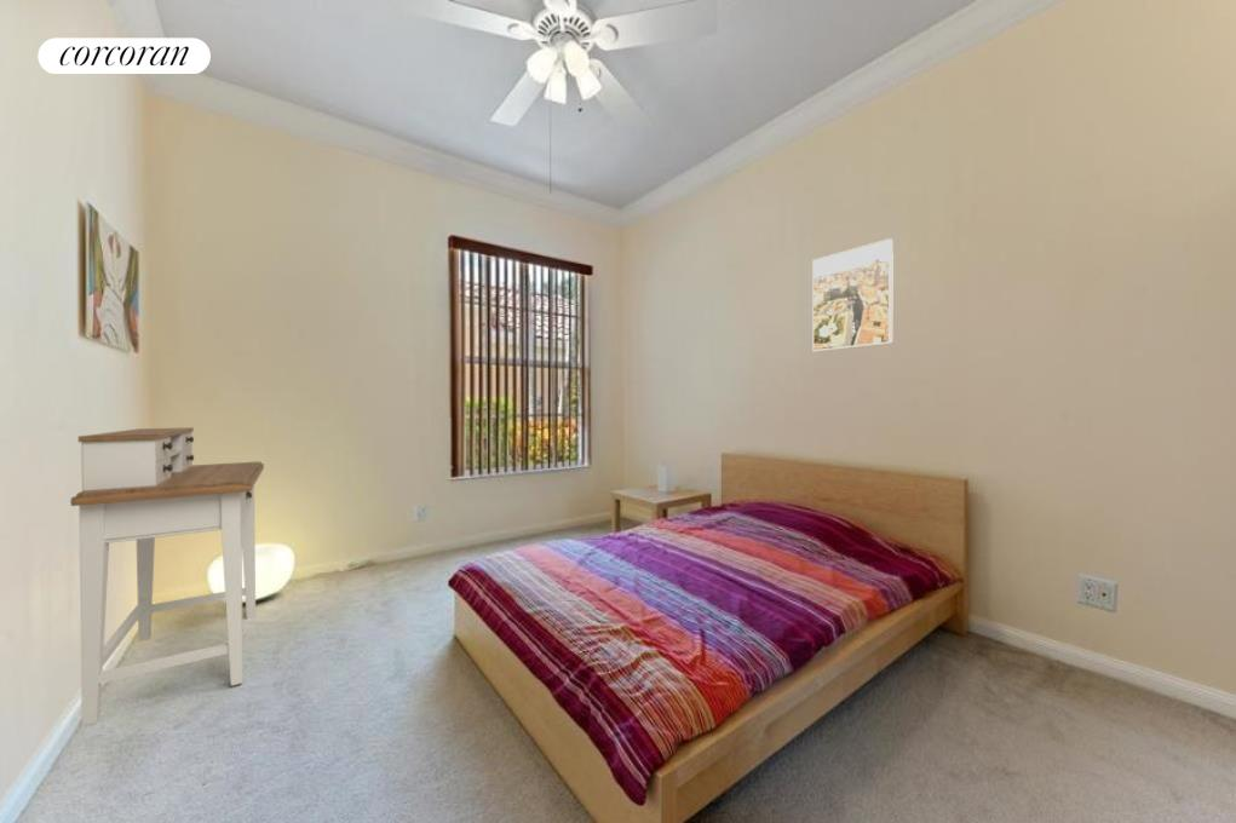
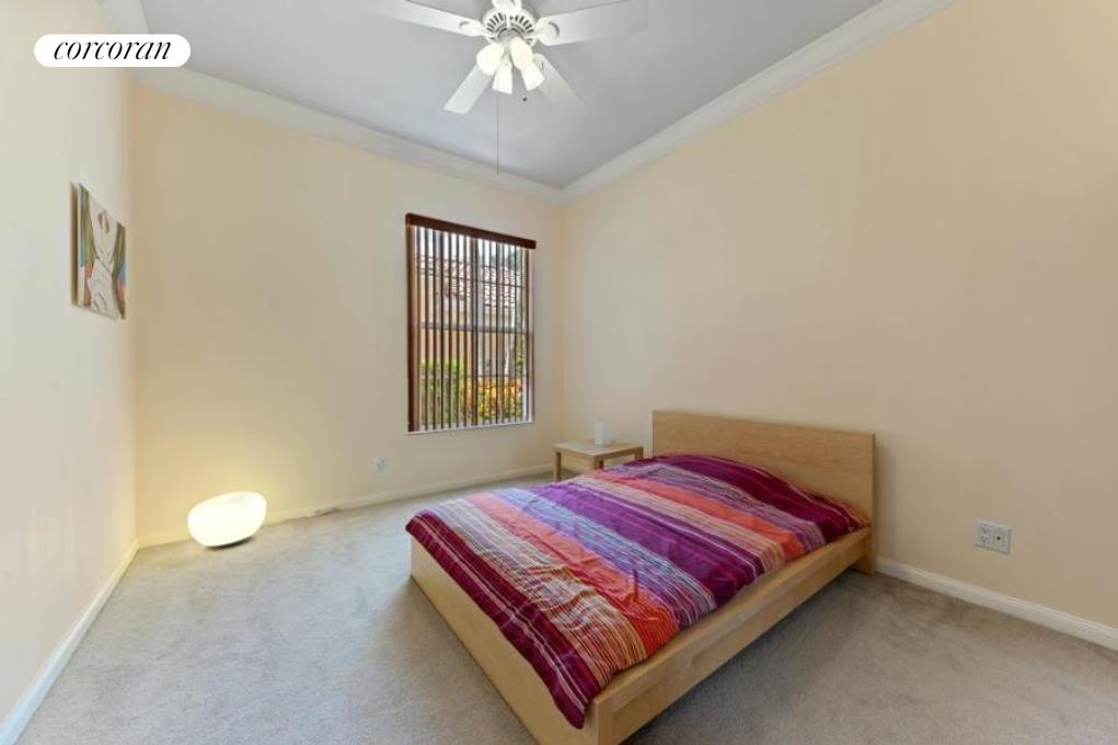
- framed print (850, 299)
- desk (190, 533)
